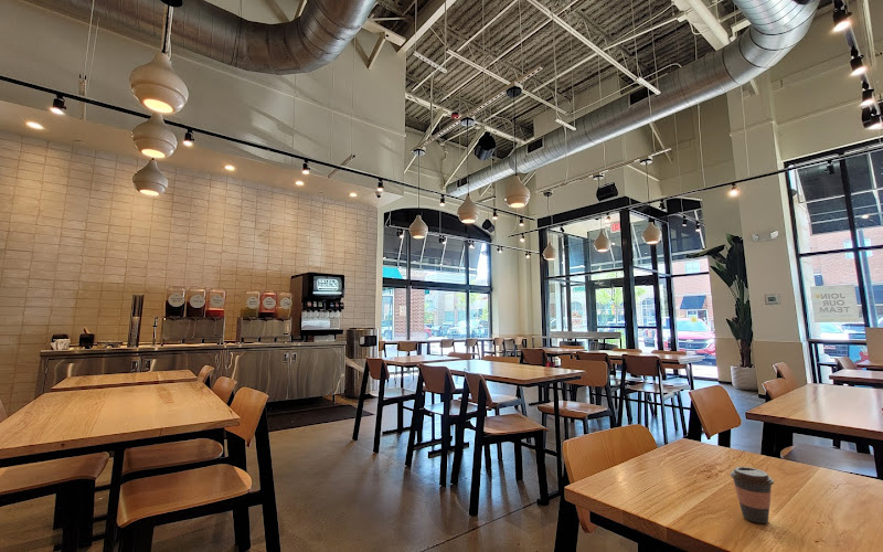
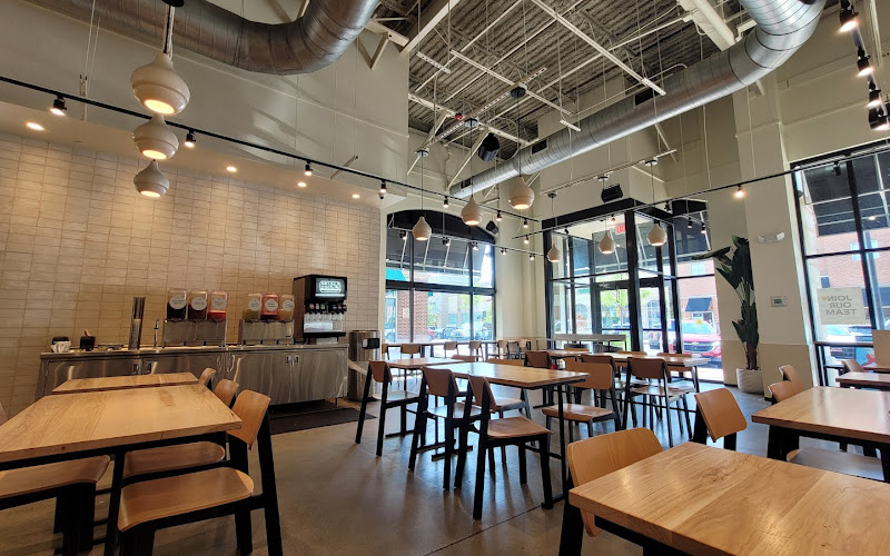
- coffee cup (753, 495)
